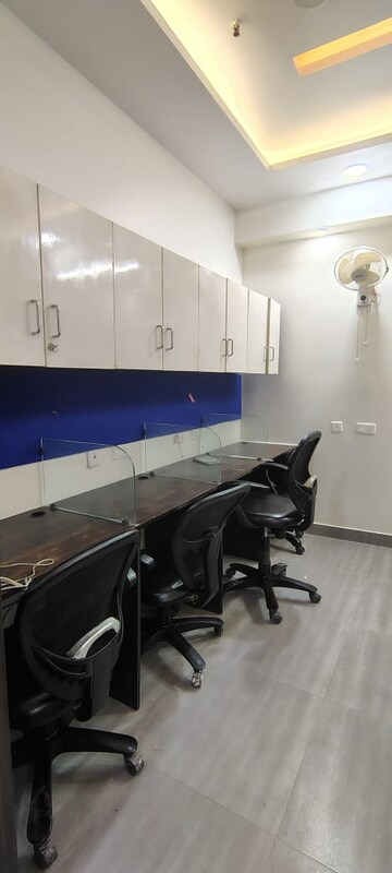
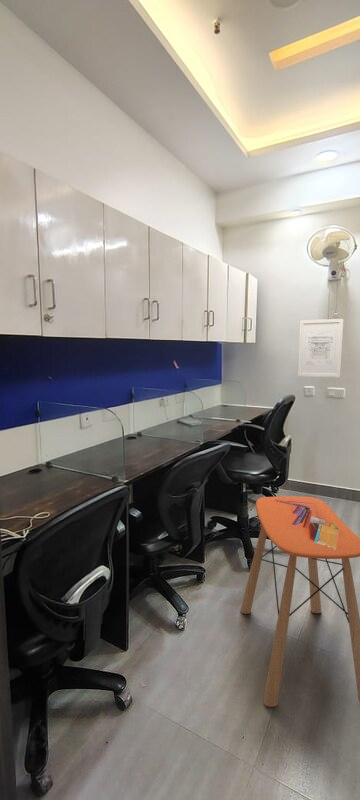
+ wall art (320, 348)
+ side table (293, 584)
